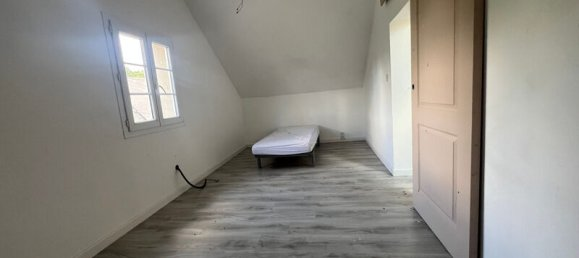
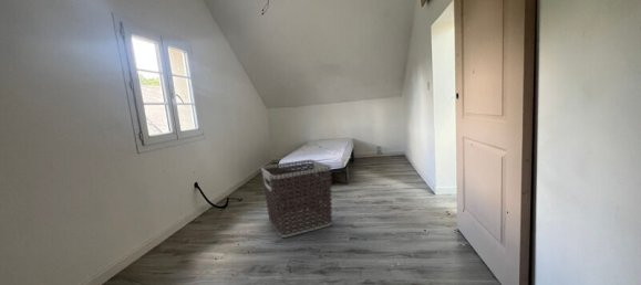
+ clothes hamper (297, 194)
